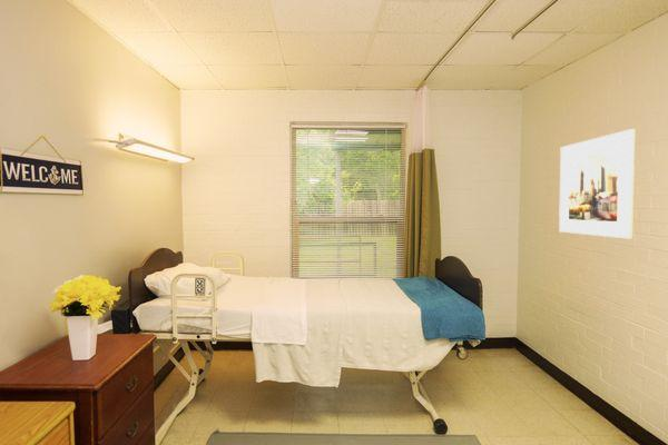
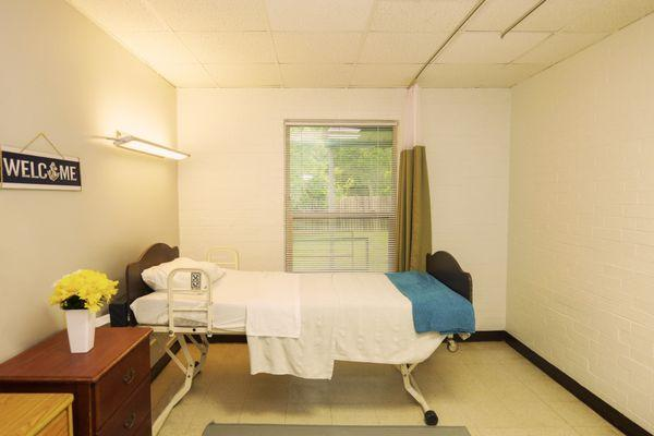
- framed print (591, 187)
